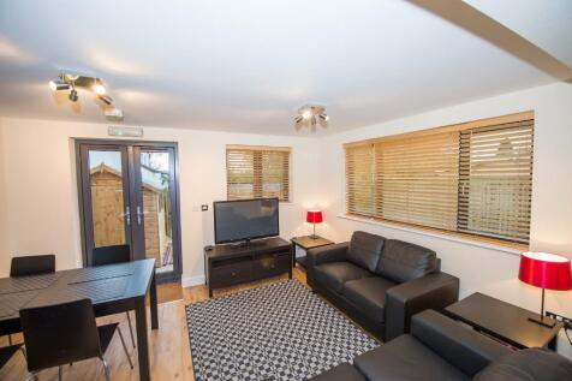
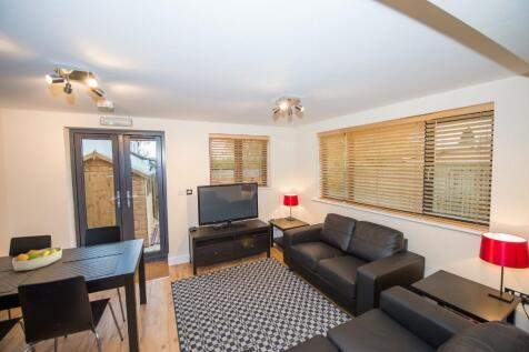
+ fruit bowl (39, 257)
